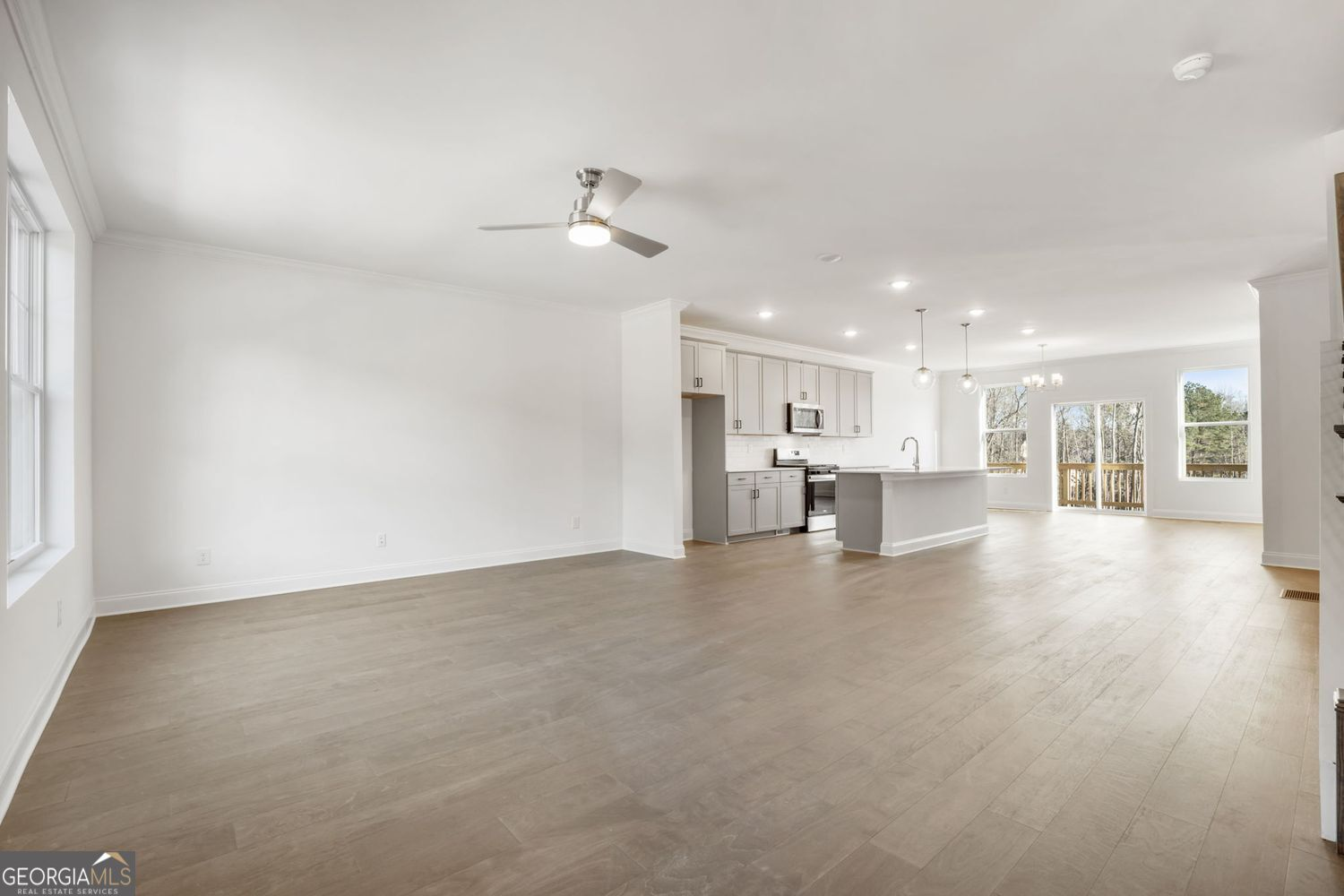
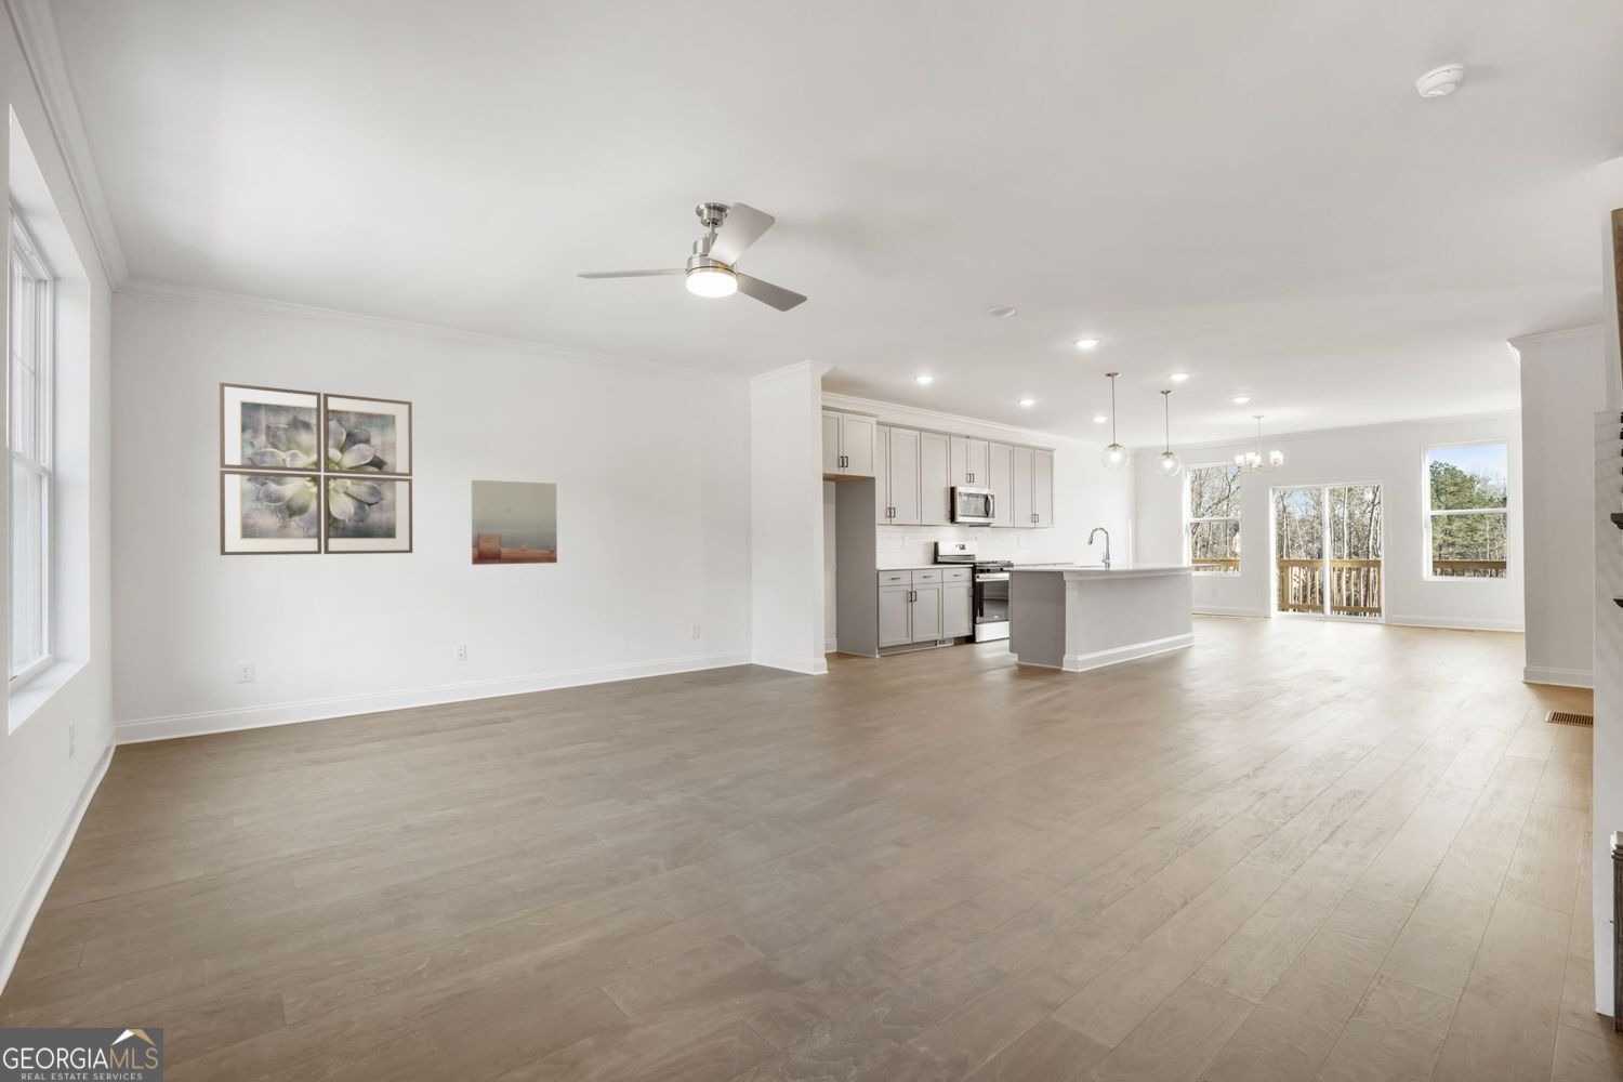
+ wall art (514, 523)
+ wall art (320, 472)
